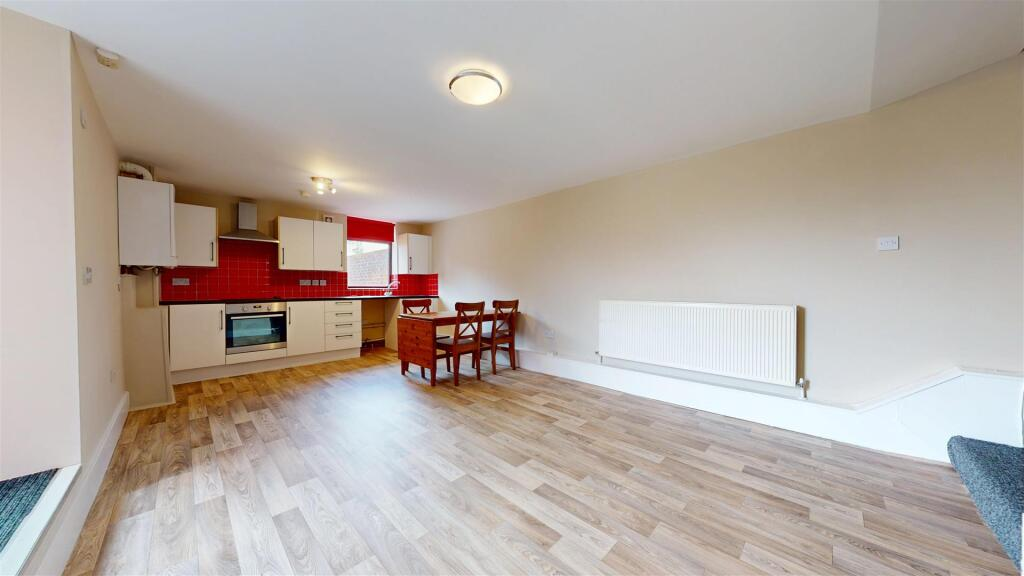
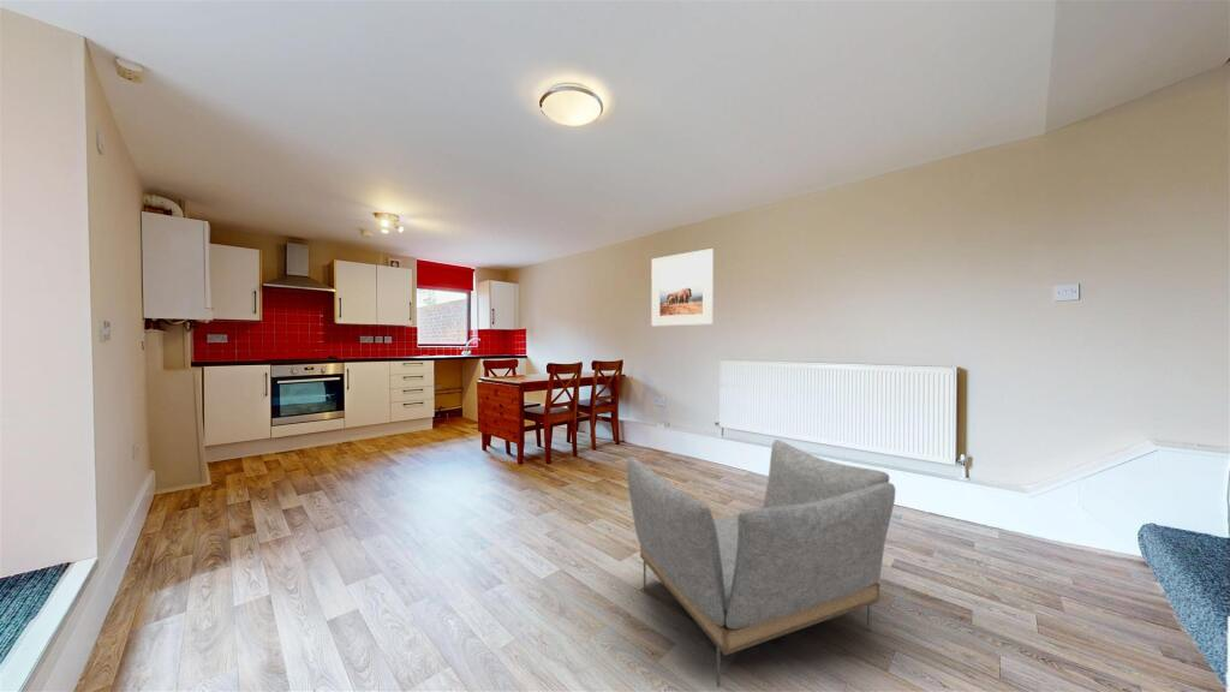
+ armchair (757, 541)
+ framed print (680, 290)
